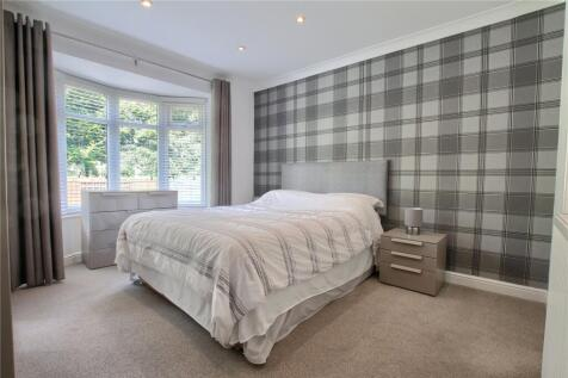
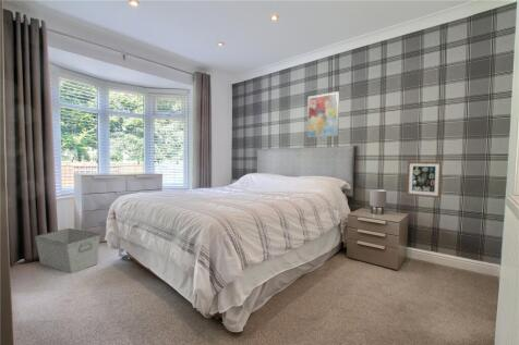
+ wall art (423, 178)
+ storage bin (68, 249)
+ wall art (322, 115)
